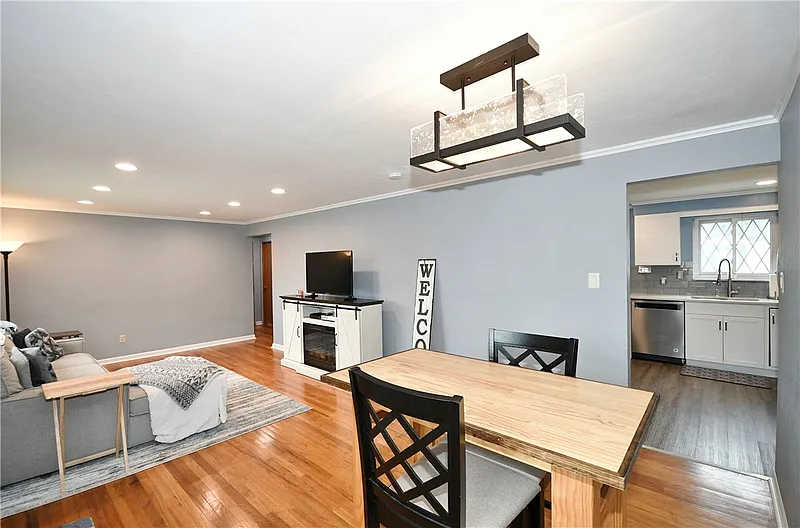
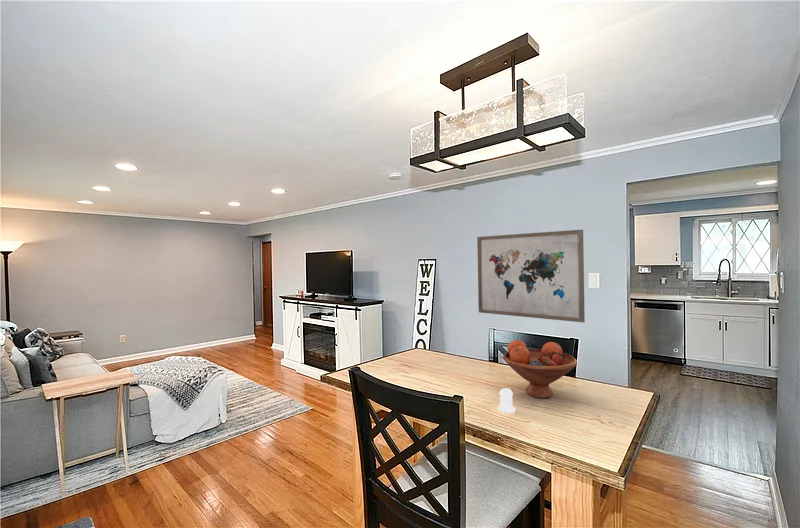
+ wall art (525, 275)
+ fruit bowl (539, 368)
+ salt shaker (506, 399)
